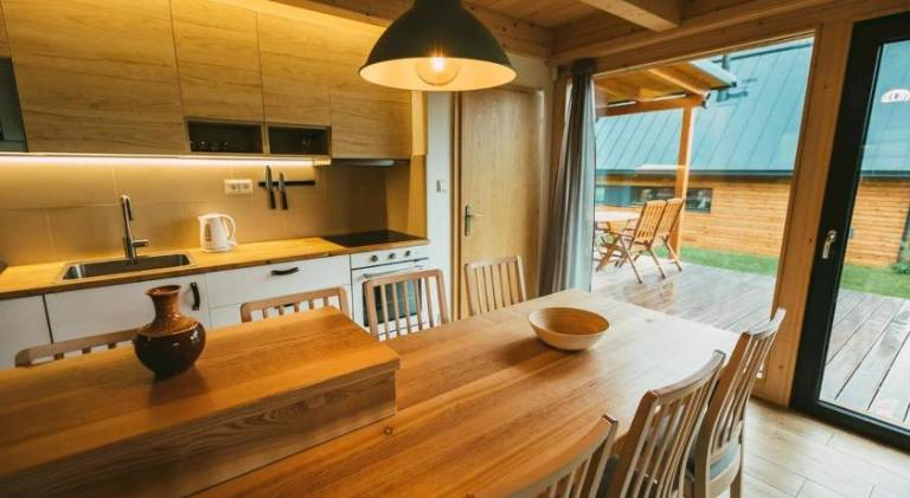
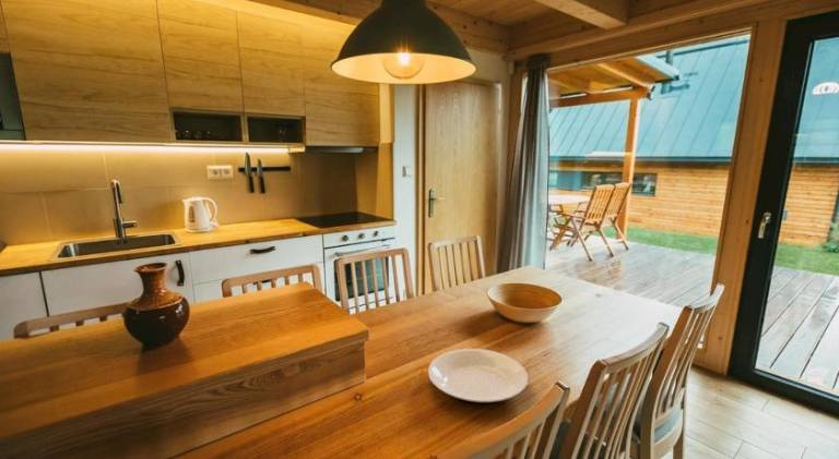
+ plate (476, 378)
